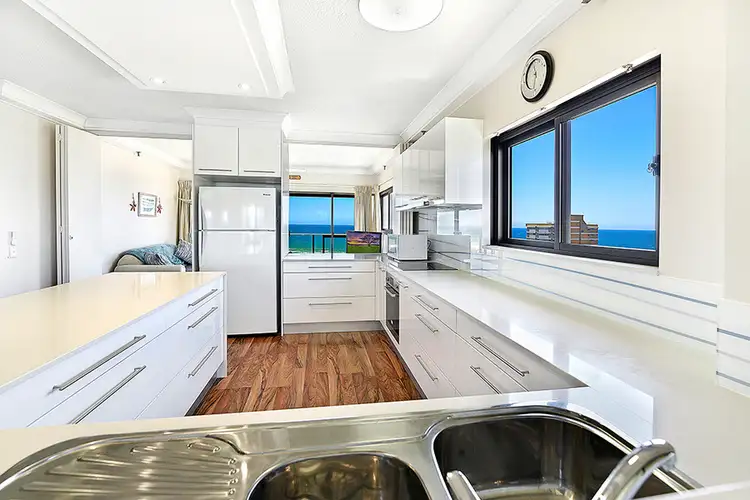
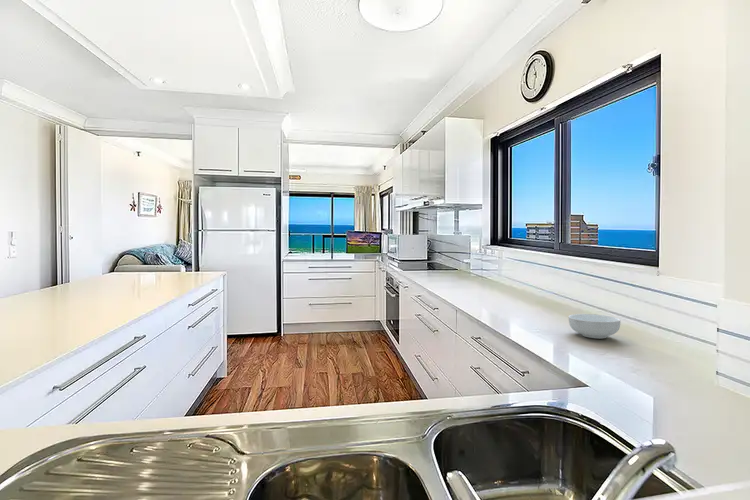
+ cereal bowl (593, 326)
